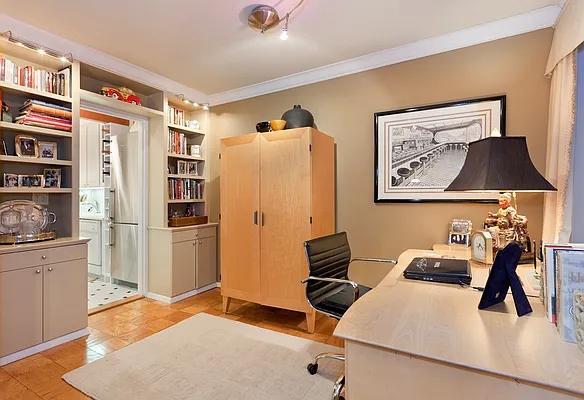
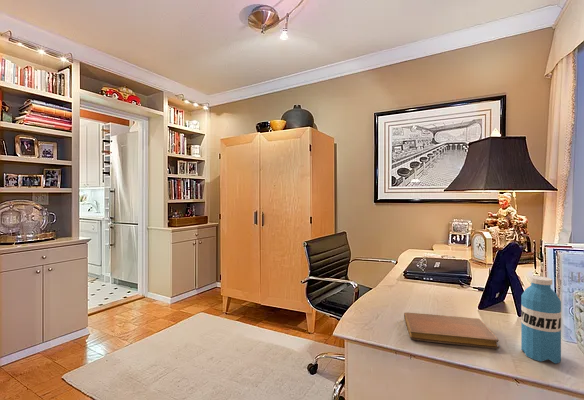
+ notebook (446, 328)
+ water bottle (540, 316)
